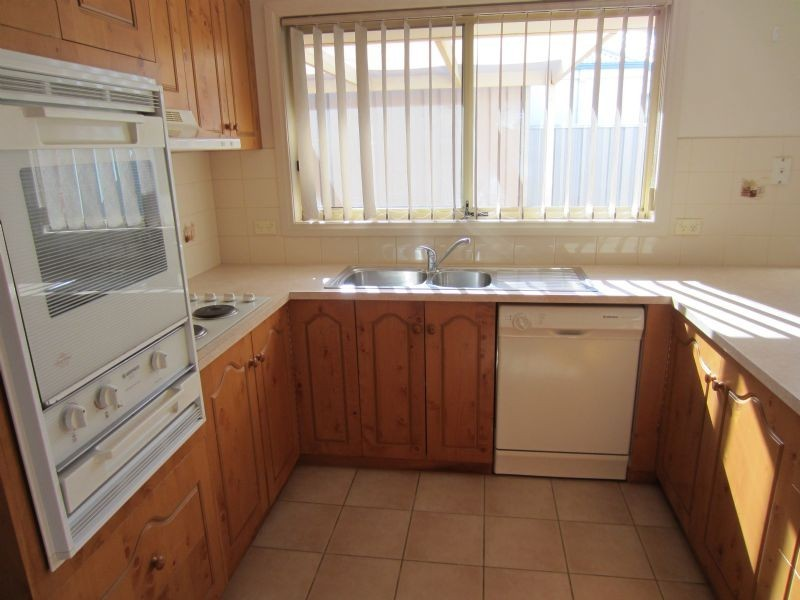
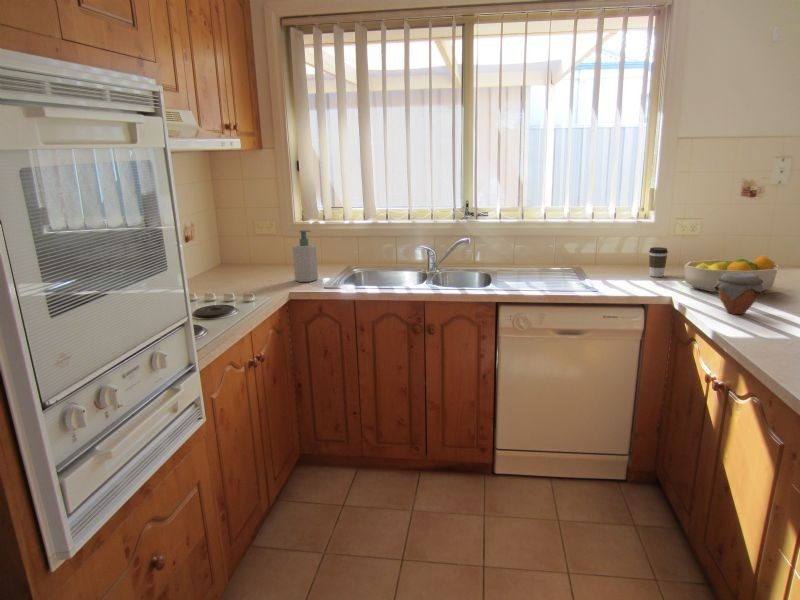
+ soap bottle (304, 255)
+ jar (737, 293)
+ fruit bowl (730, 271)
+ coffee cup (657, 262)
